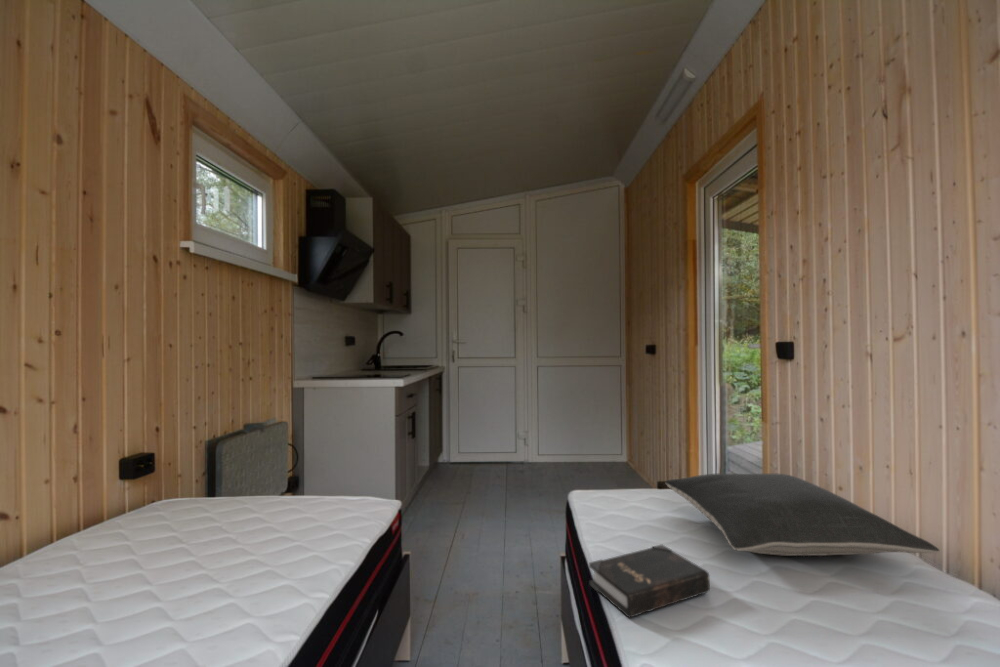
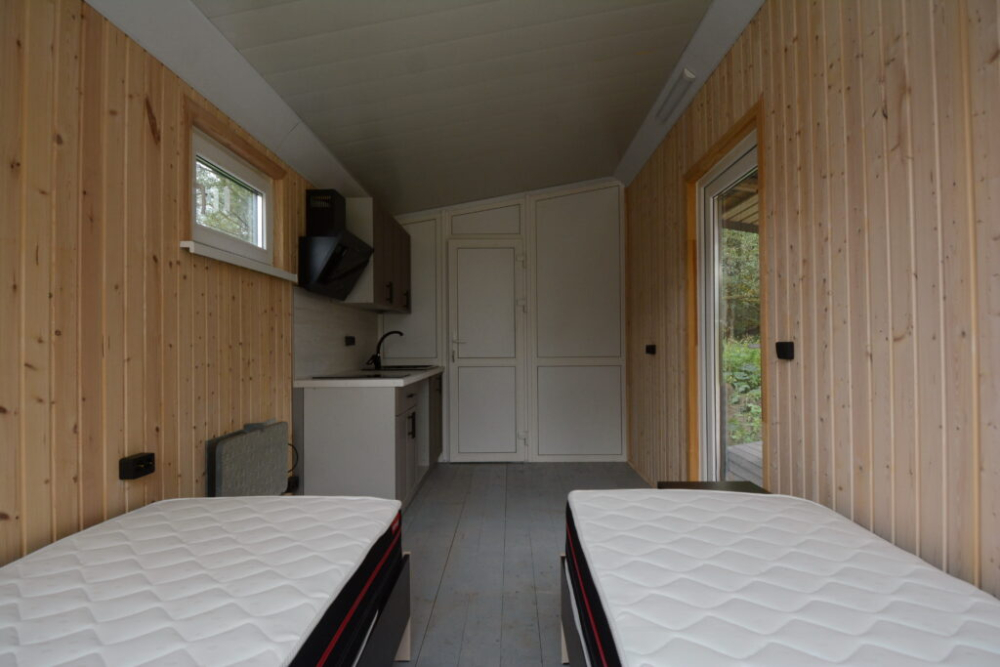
- hardback book (648, 578)
- pillow (773, 509)
